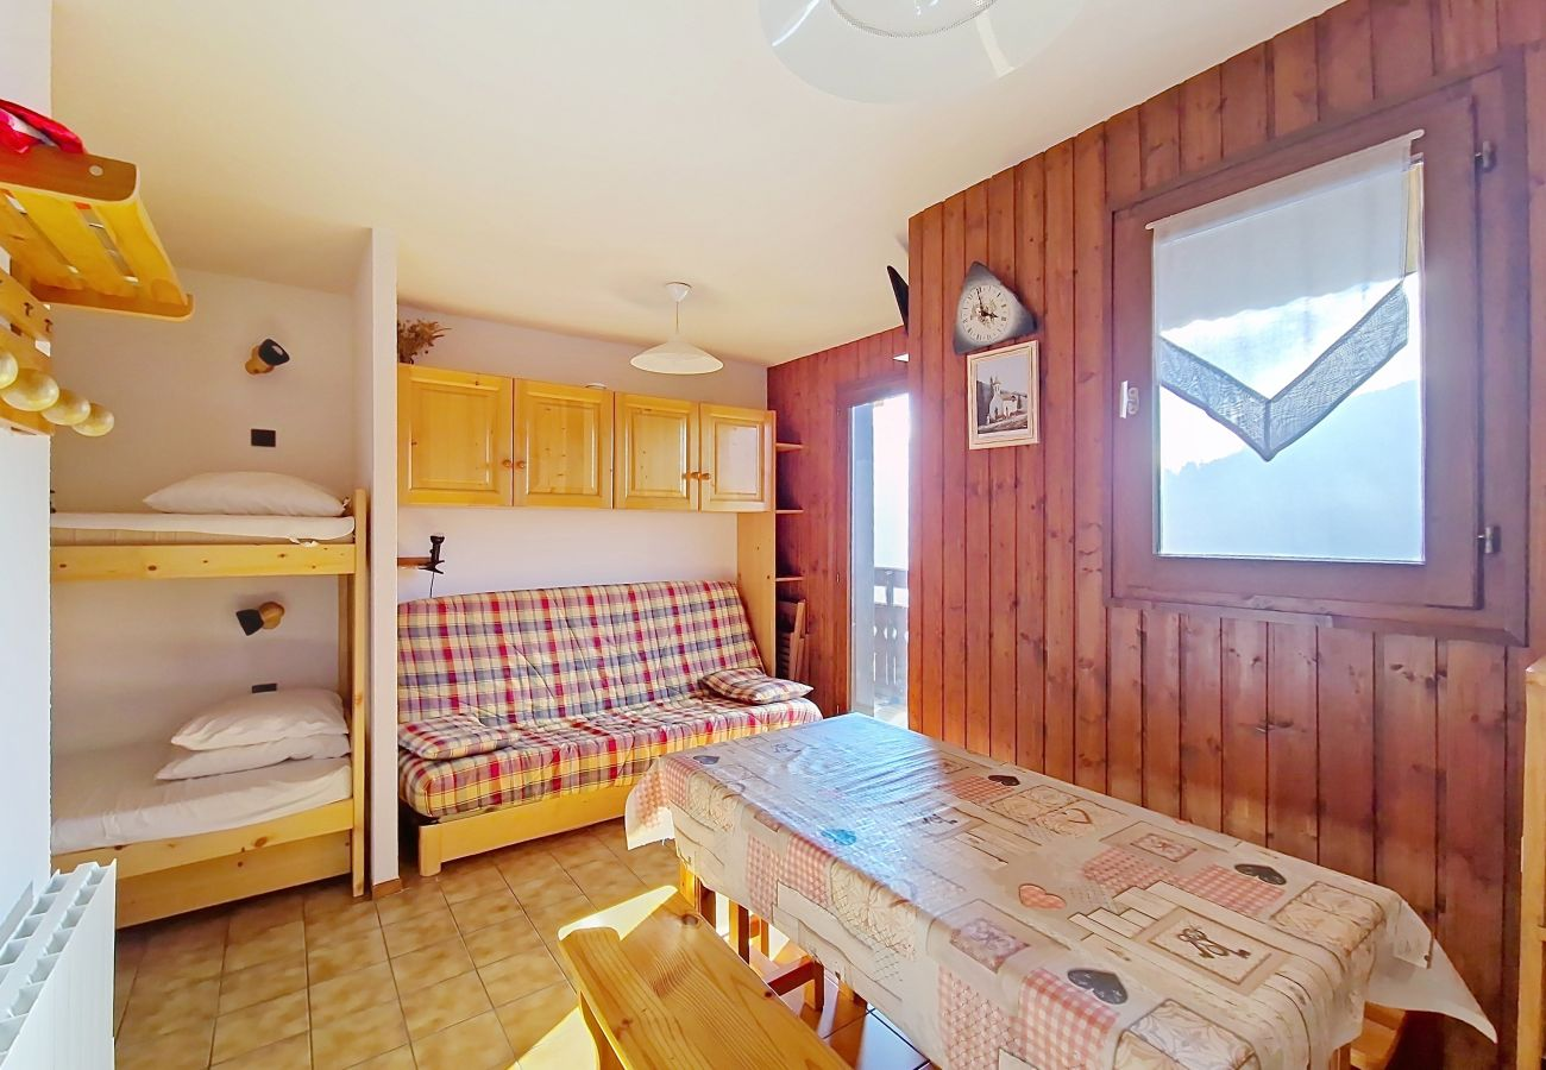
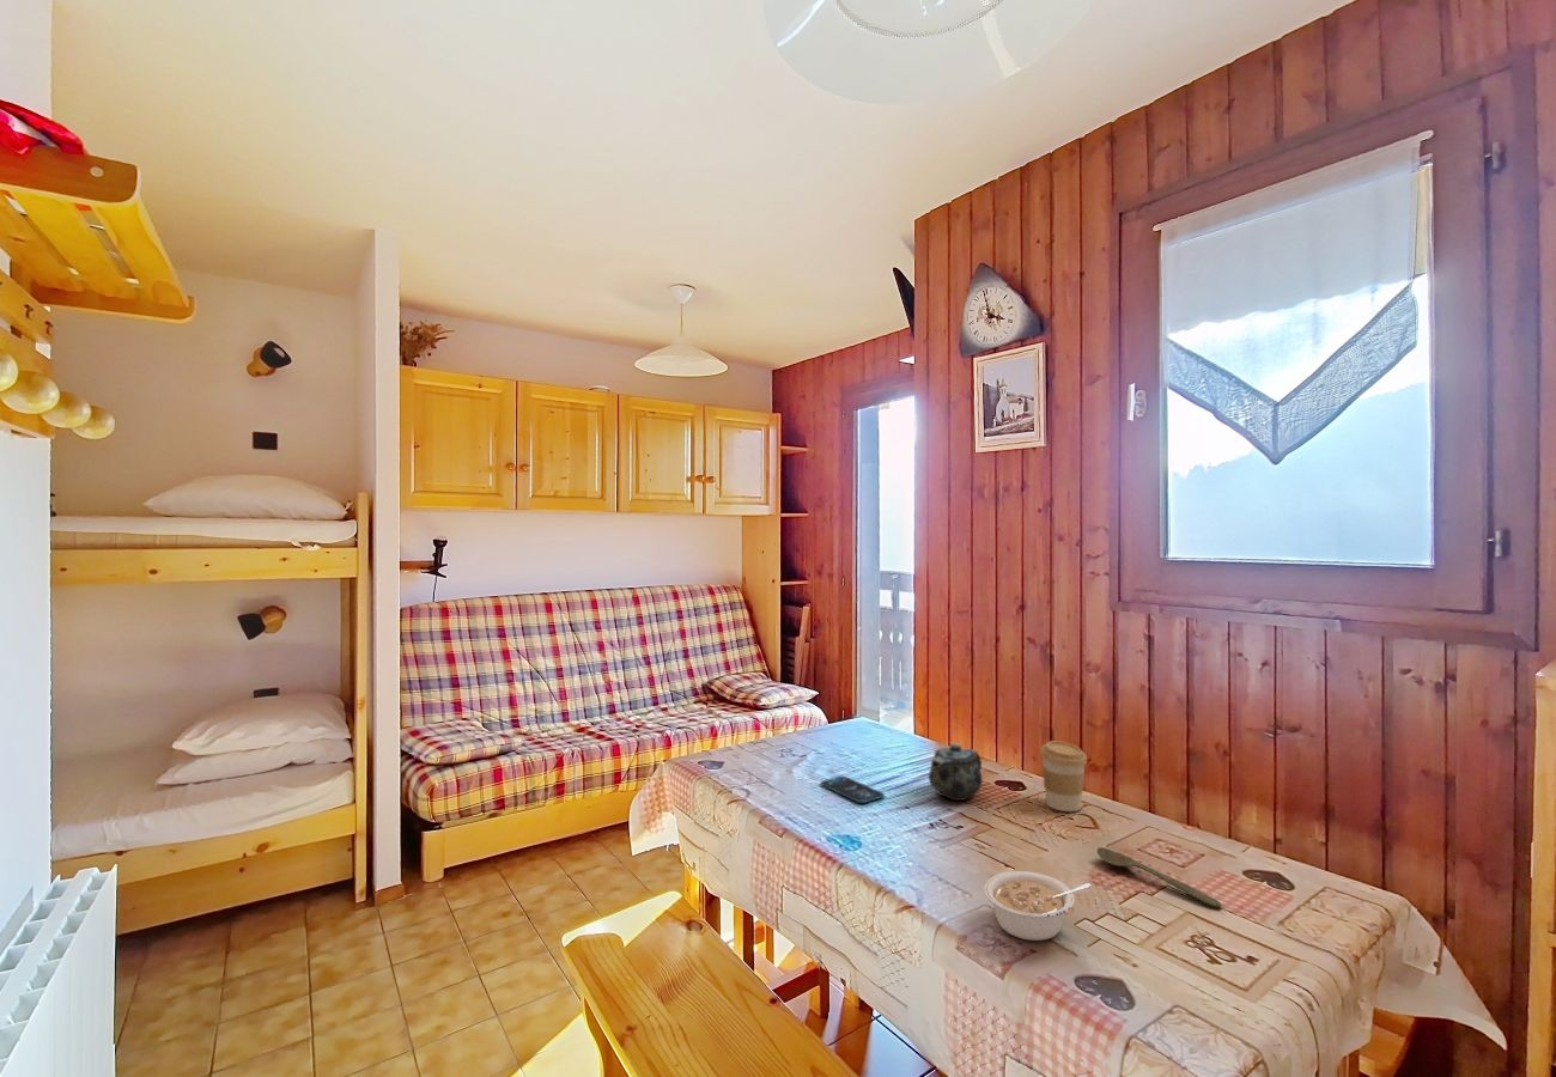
+ chinaware (956, 768)
+ spoon (1155, 875)
+ coffee cup (1063, 774)
+ smartphone (851, 789)
+ legume (1031, 903)
